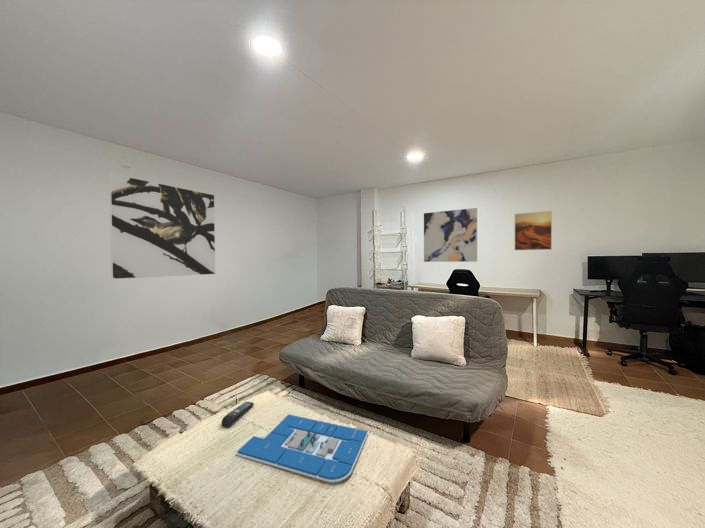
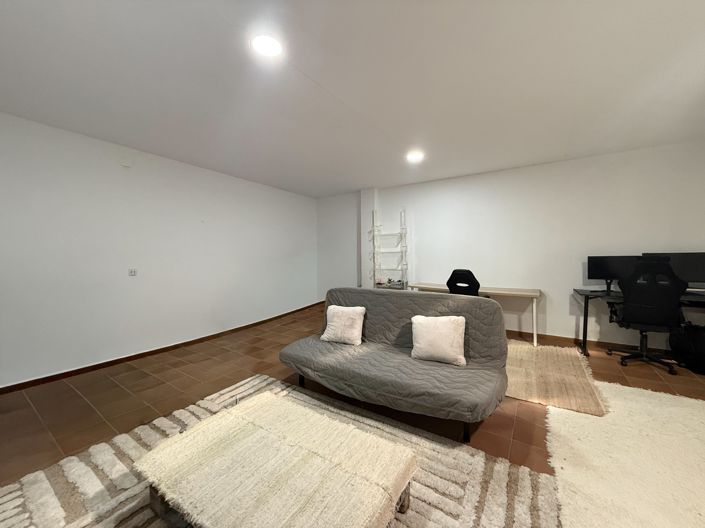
- board game (305, 439)
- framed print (170, 231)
- wall art (449, 236)
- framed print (532, 231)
- remote control (238, 412)
